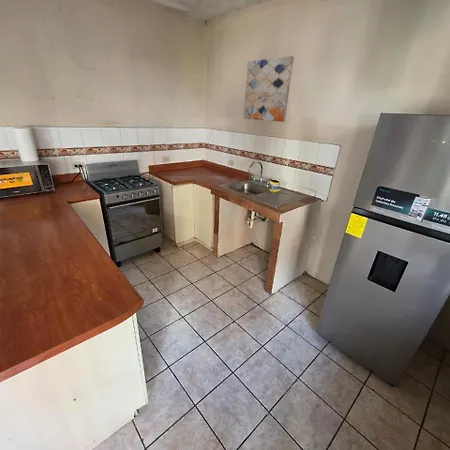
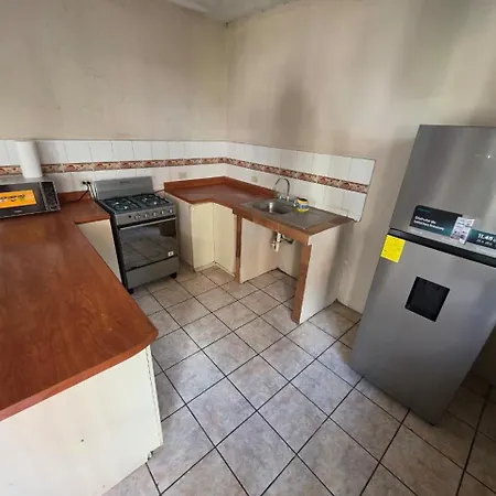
- wall art (265, 91)
